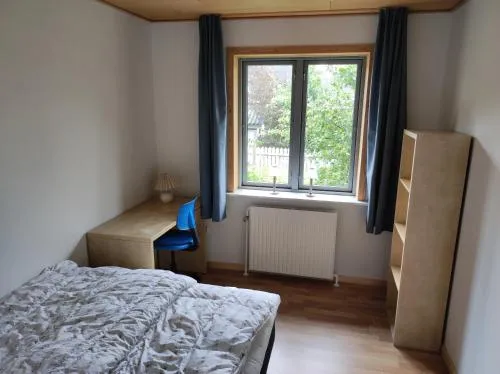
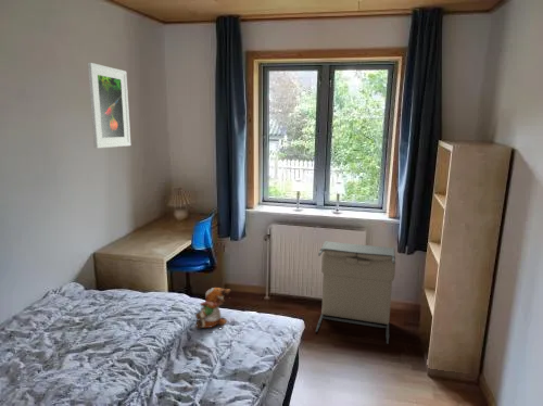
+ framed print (111, 107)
+ stuffed animal (213, 306)
+ laundry hamper (355, 289)
